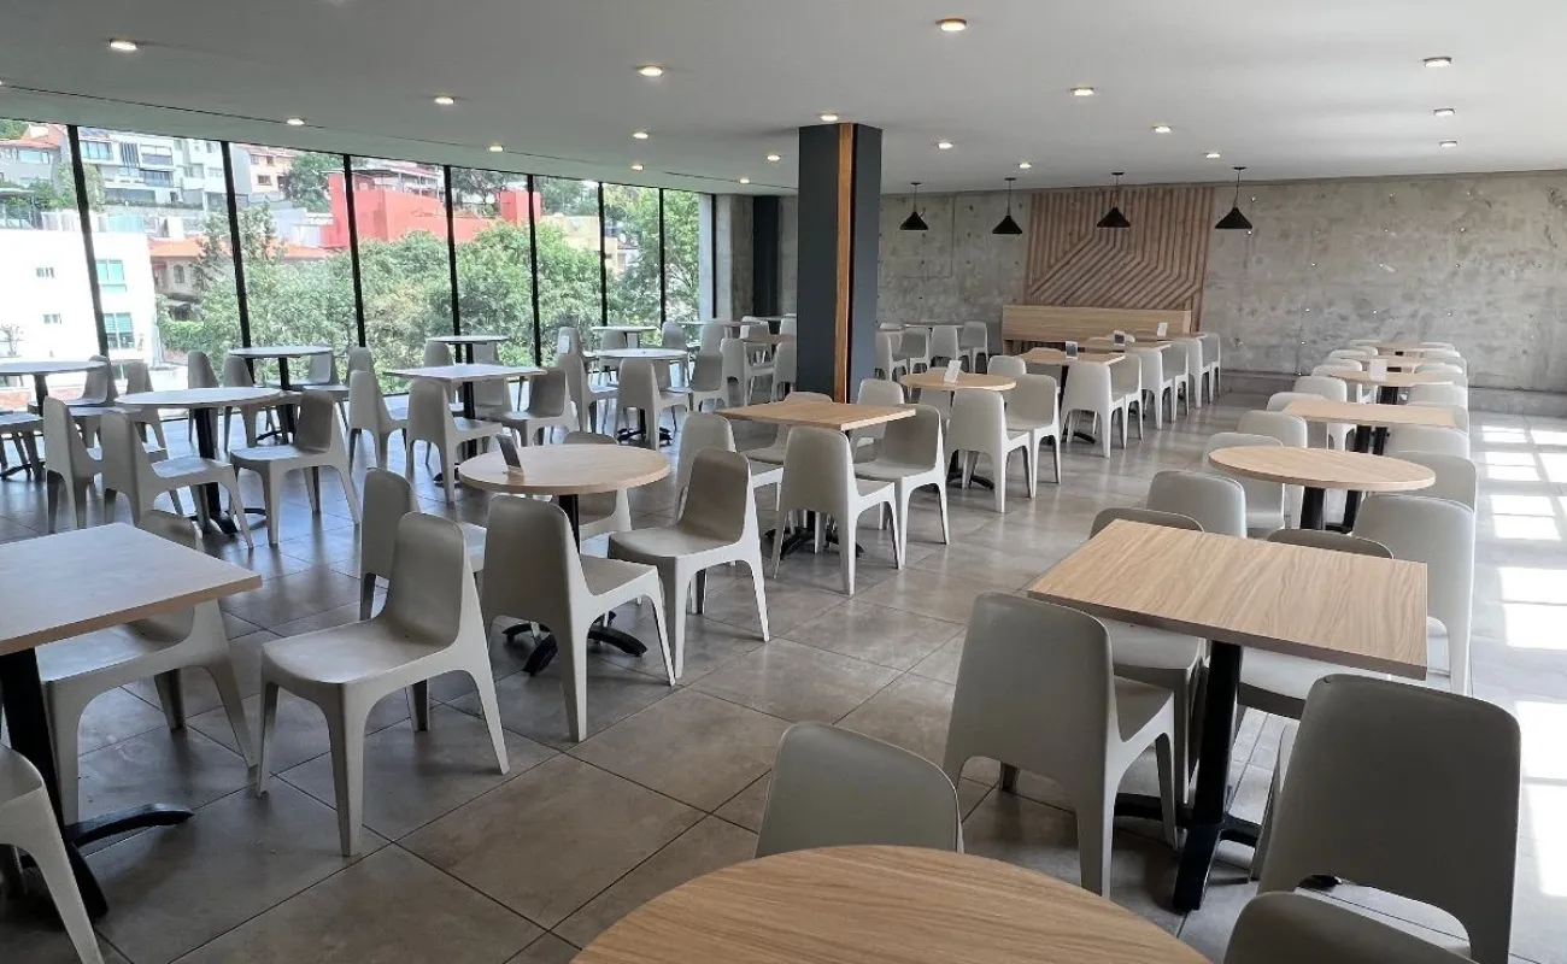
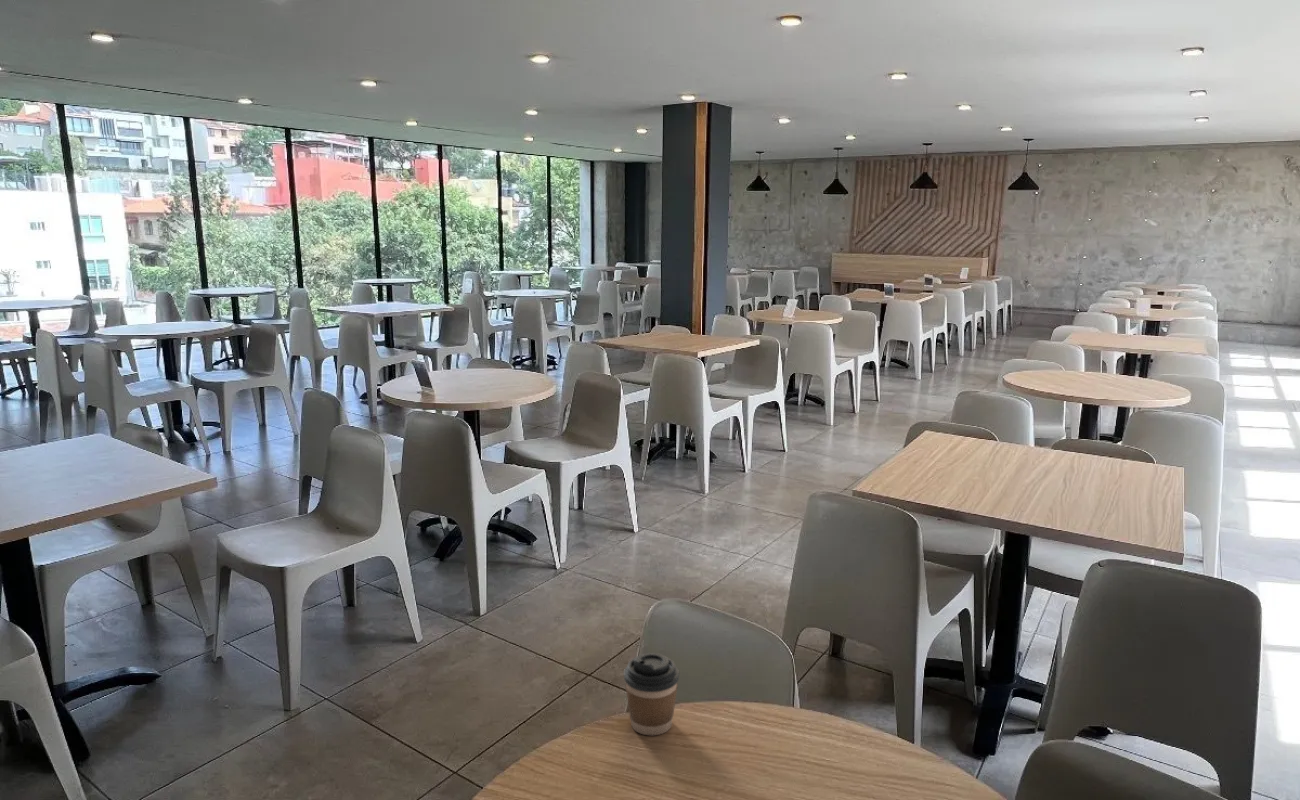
+ coffee cup (651, 690)
